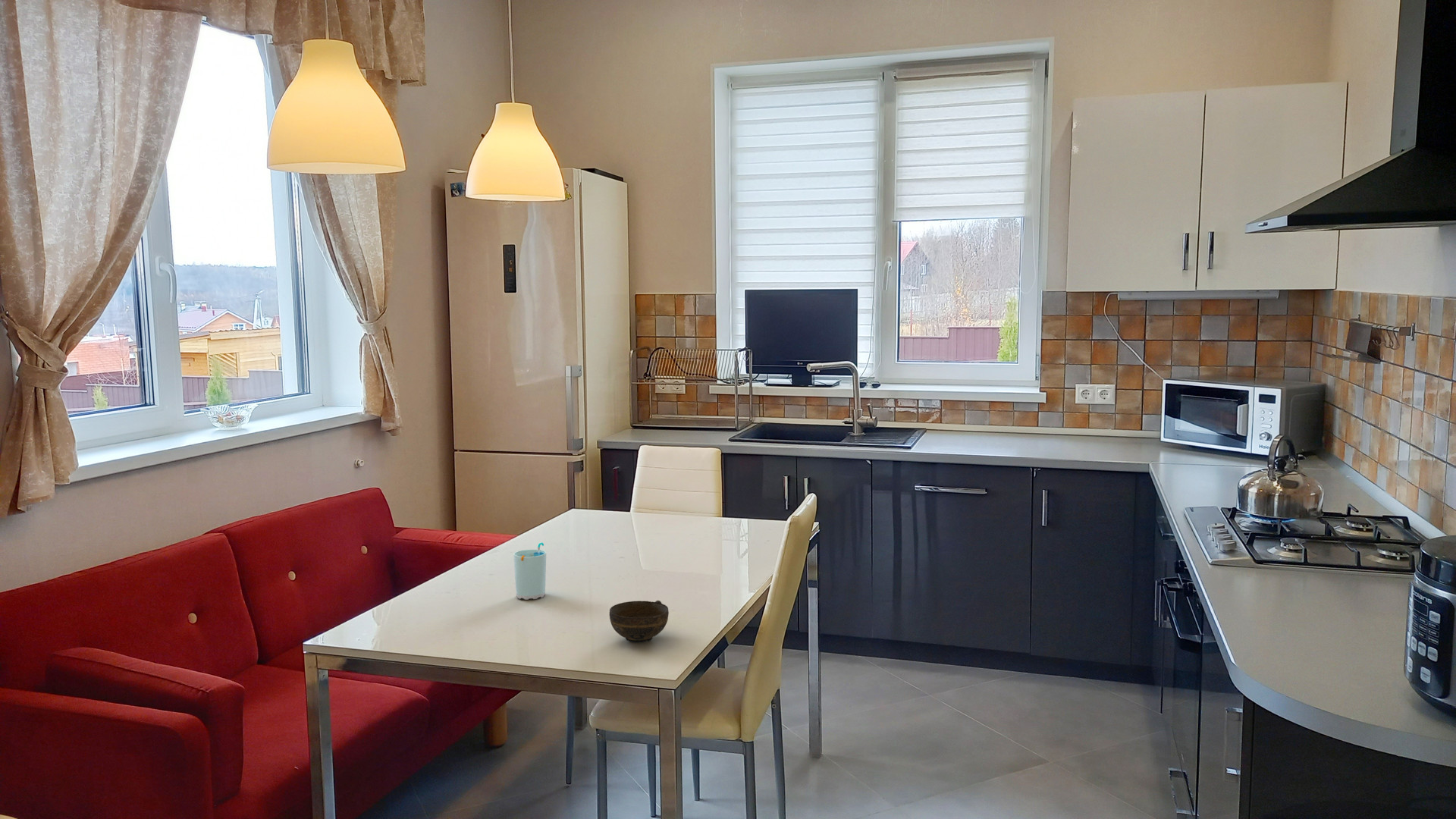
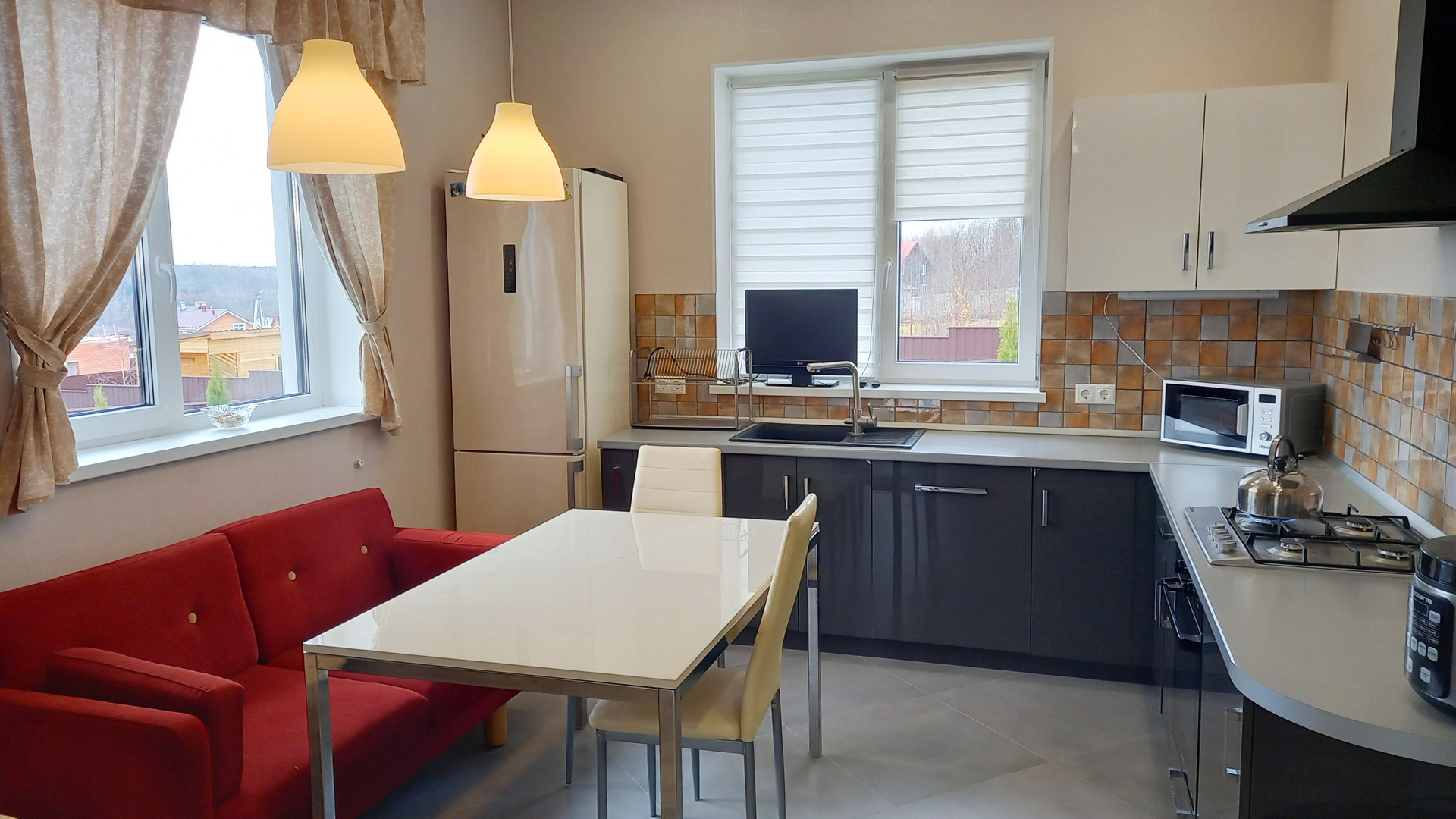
- cup (529, 570)
- cup (642, 622)
